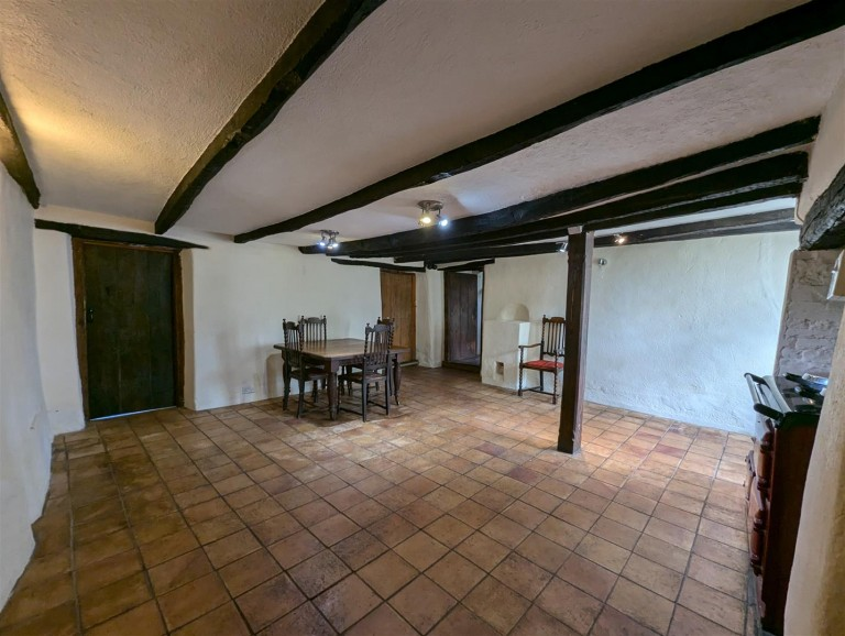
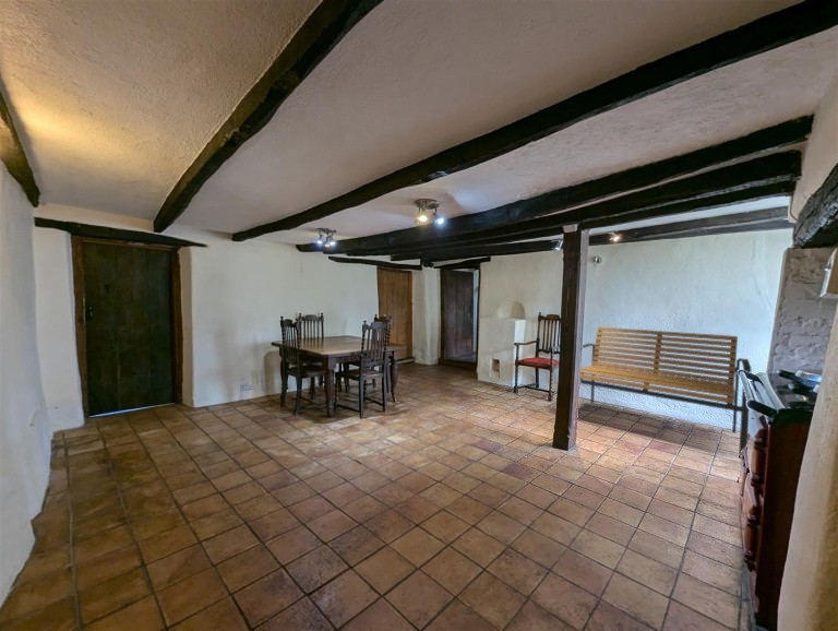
+ bench (651, 378)
